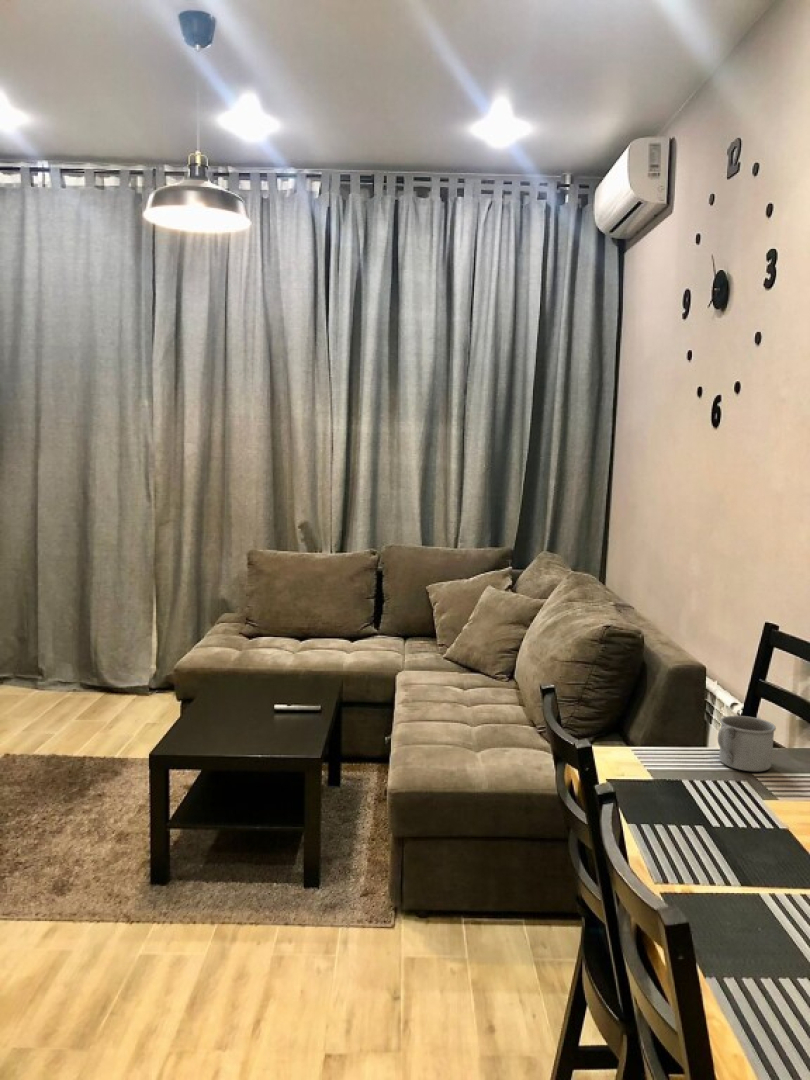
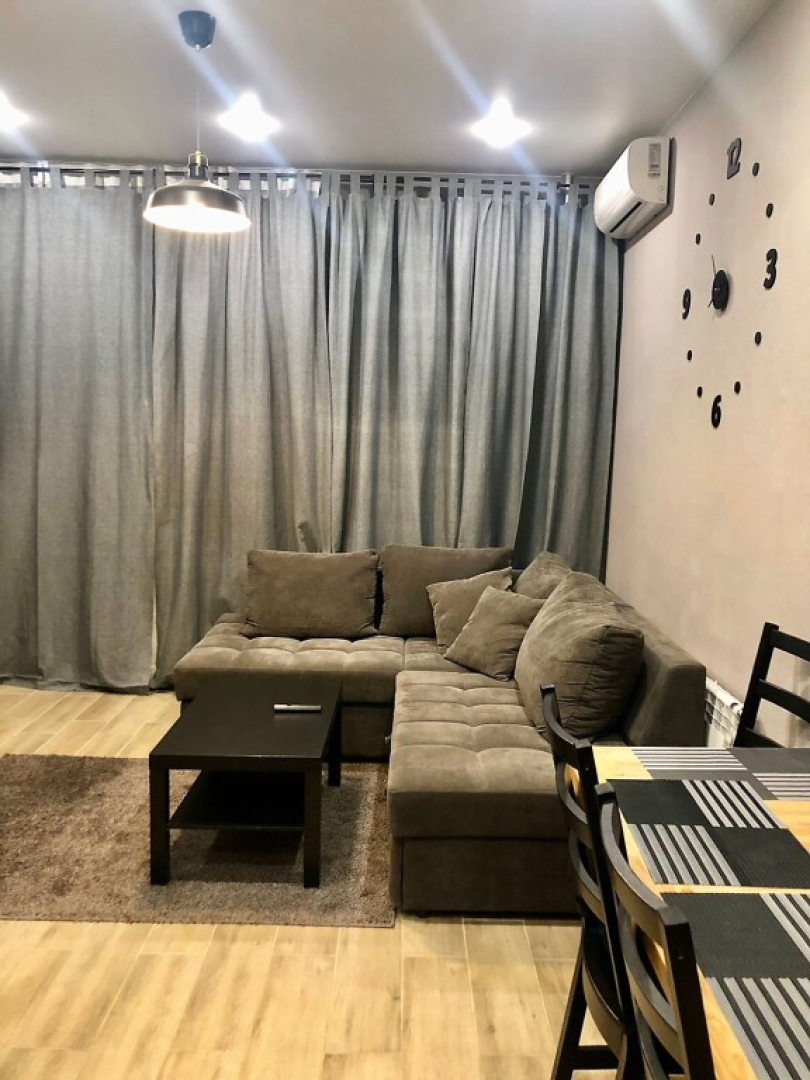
- mug (744, 743)
